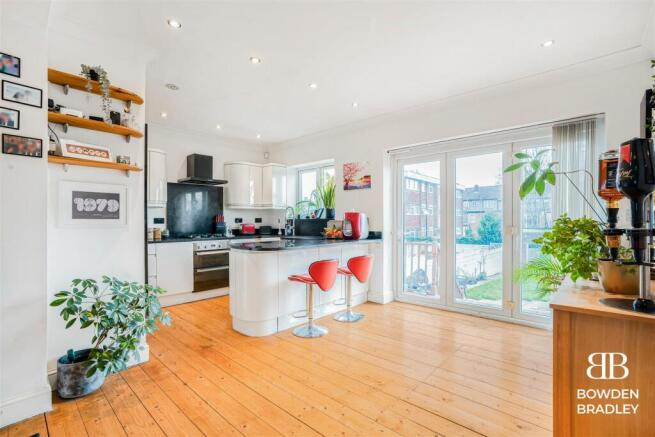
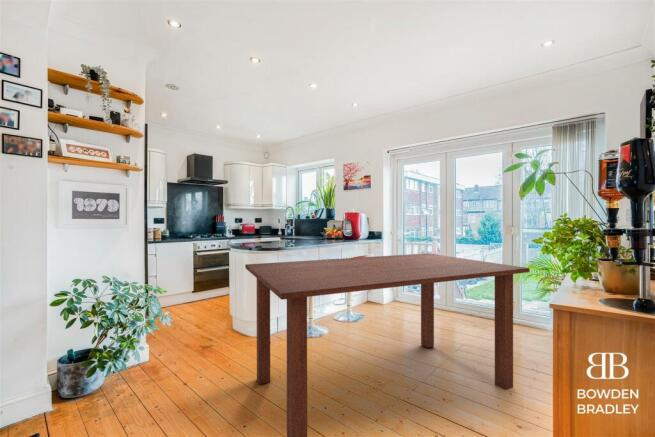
+ dining table (373, 289)
